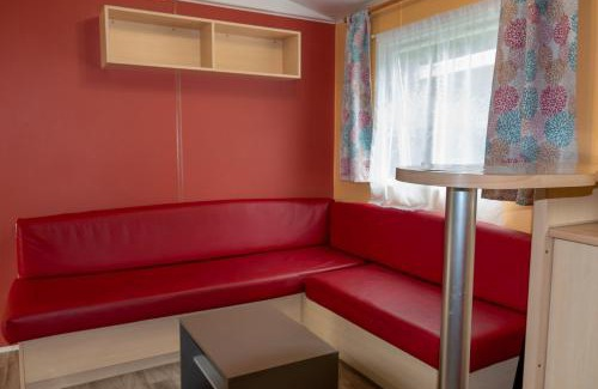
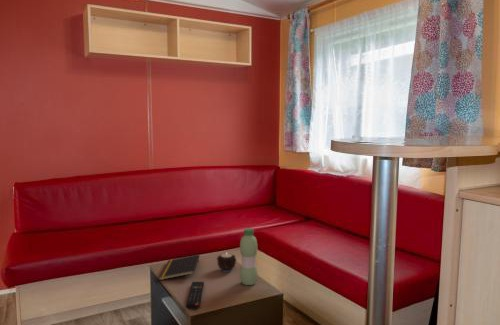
+ remote control (195, 294)
+ water bottle (248, 256)
+ notepad (180, 266)
+ candle (226, 261)
